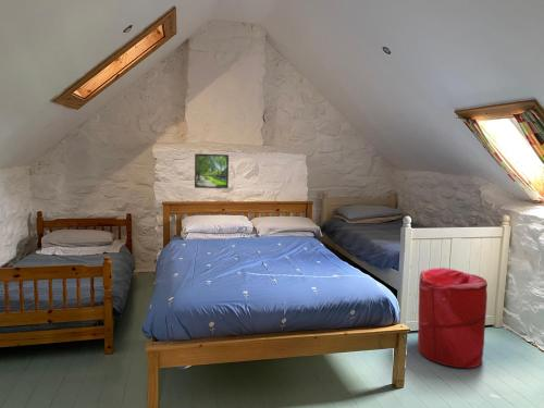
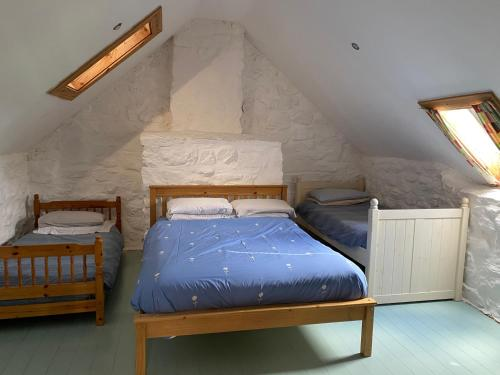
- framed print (211, 171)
- laundry hamper (450, 314)
